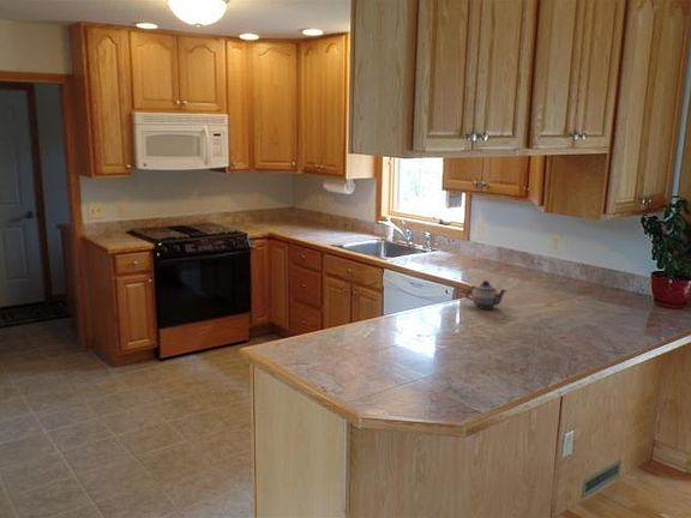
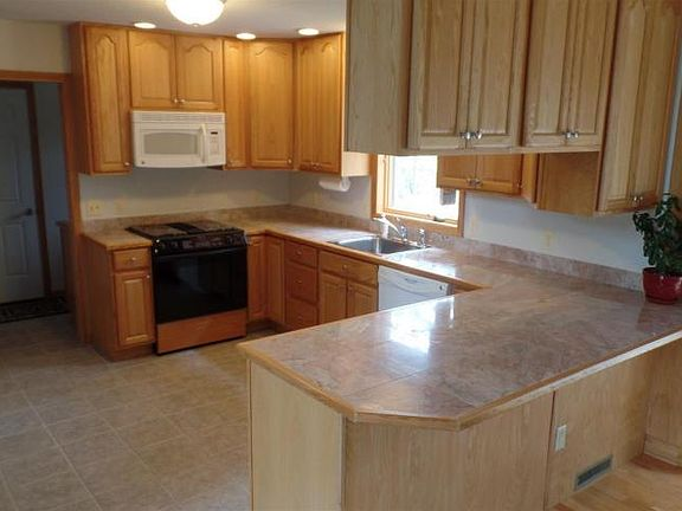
- teapot (486, 294)
